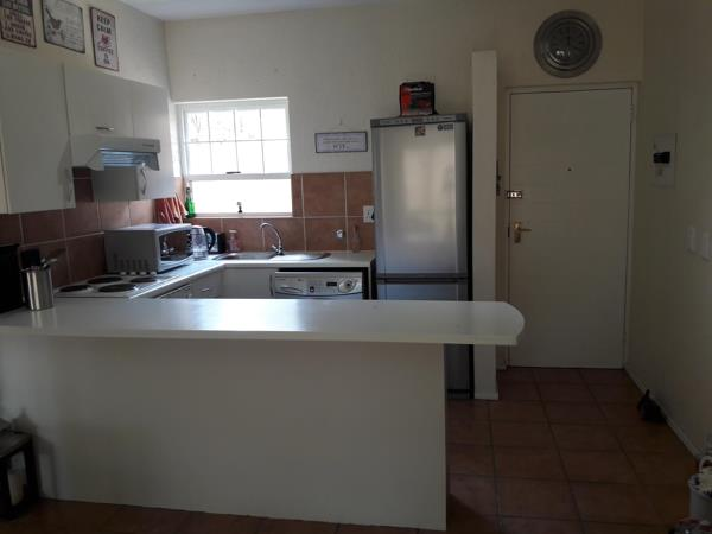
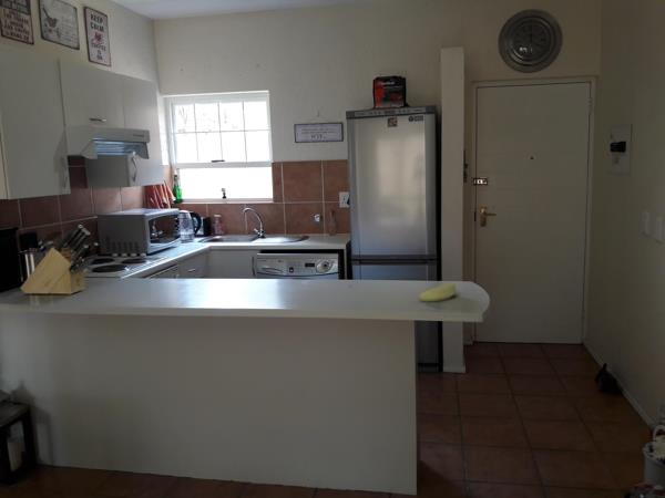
+ banana (438, 290)
+ knife block (59, 259)
